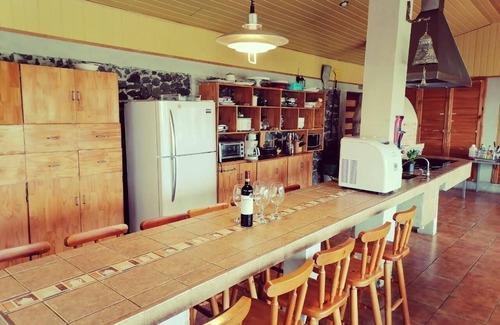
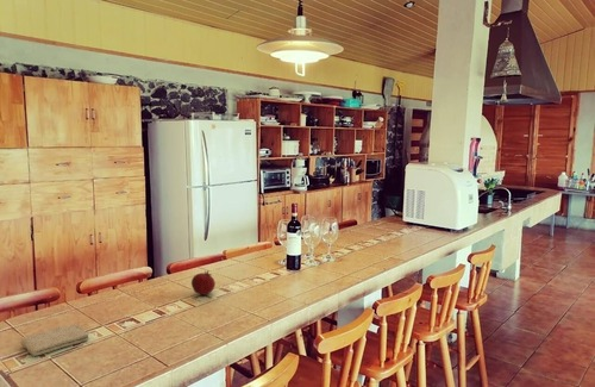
+ fruit (203, 282)
+ washcloth (56, 338)
